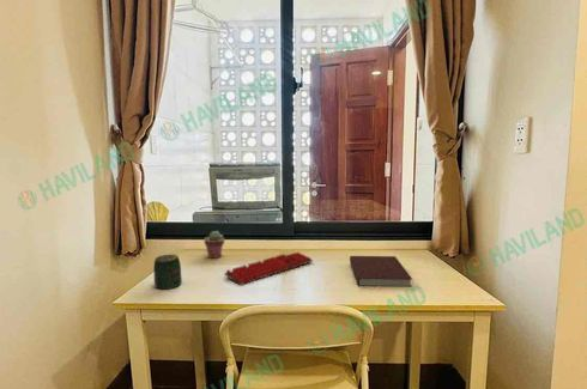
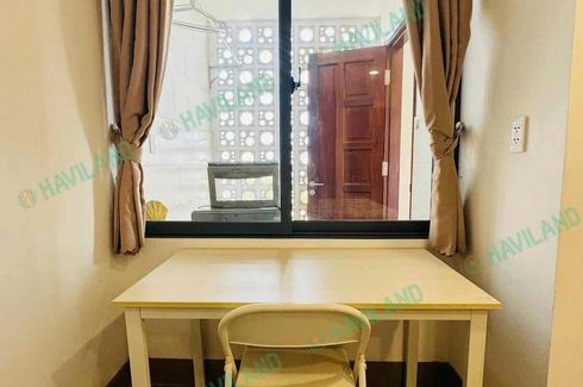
- notebook (377, 269)
- keyboard (271, 266)
- potted succulent (214, 243)
- jar (167, 271)
